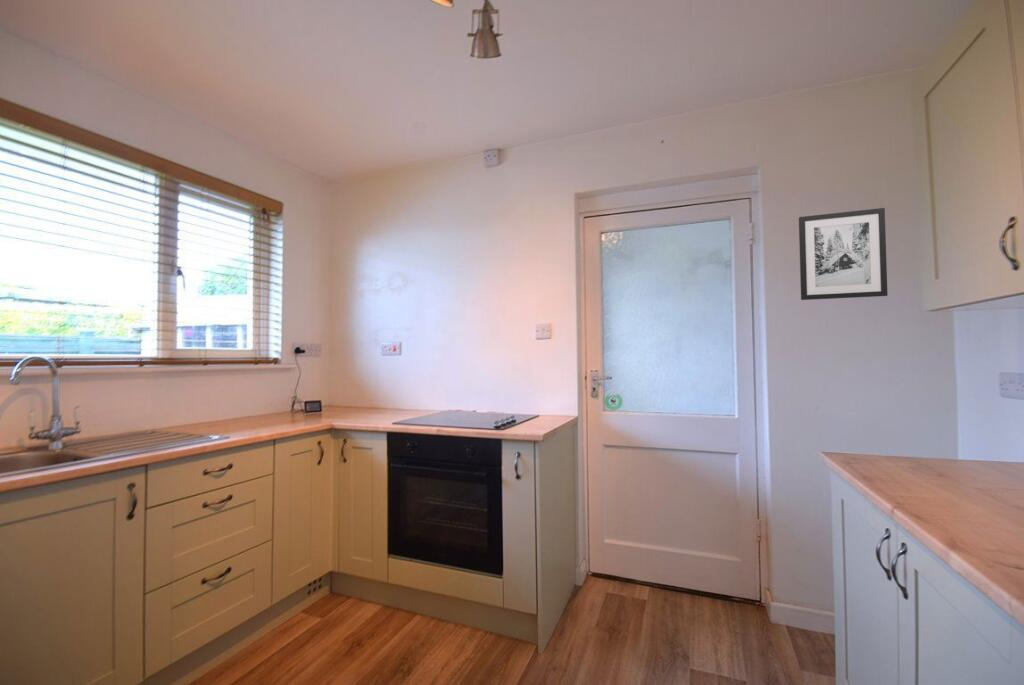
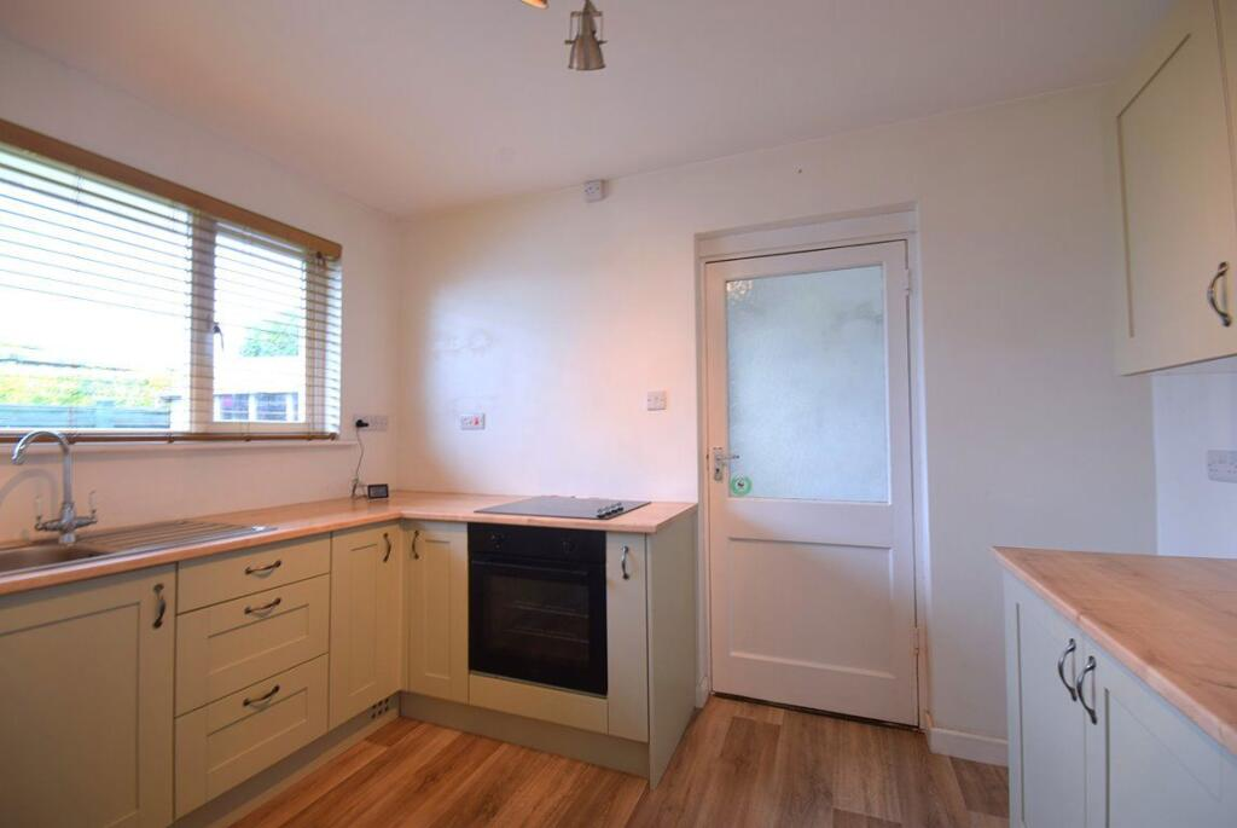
- wall art (841, 255)
